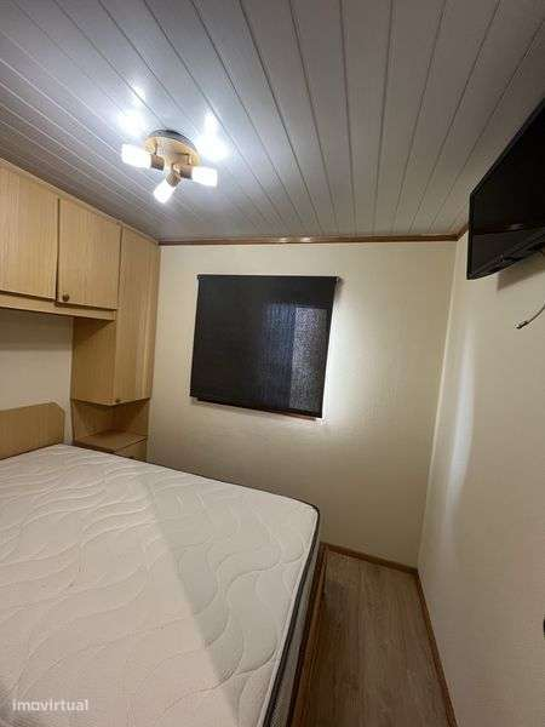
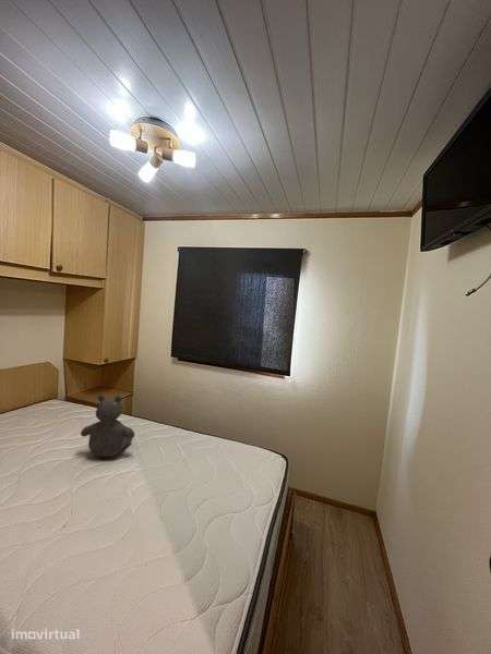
+ teddy bear (111, 421)
